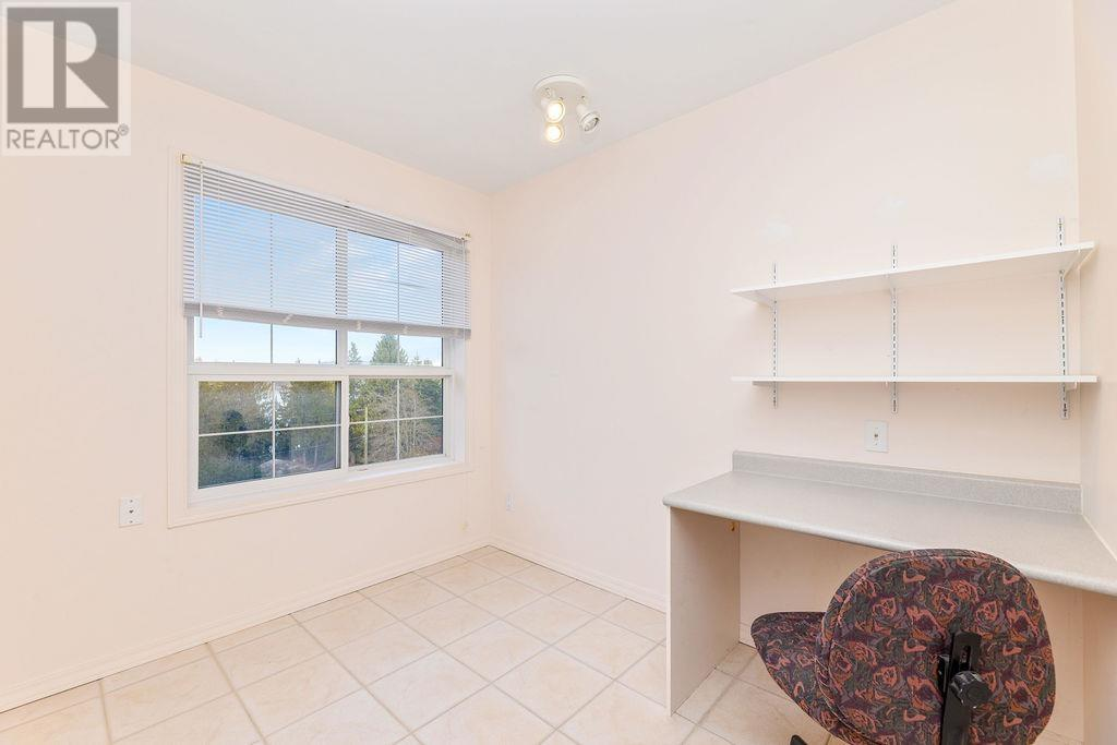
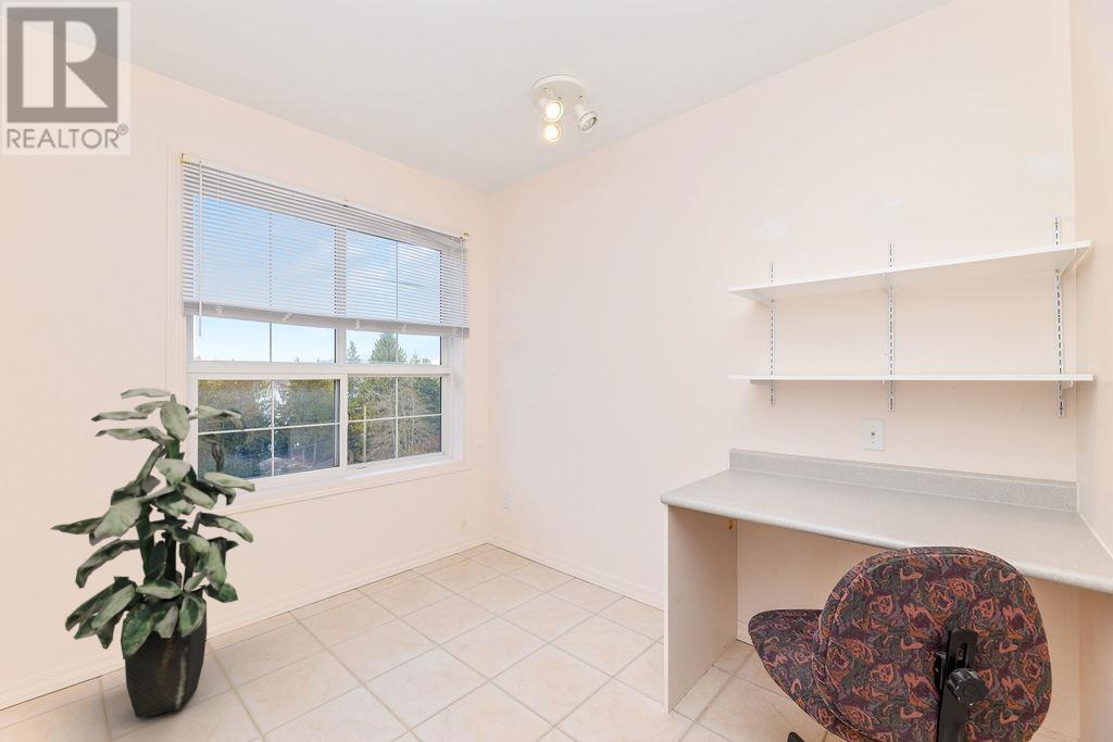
+ indoor plant (161, 542)
